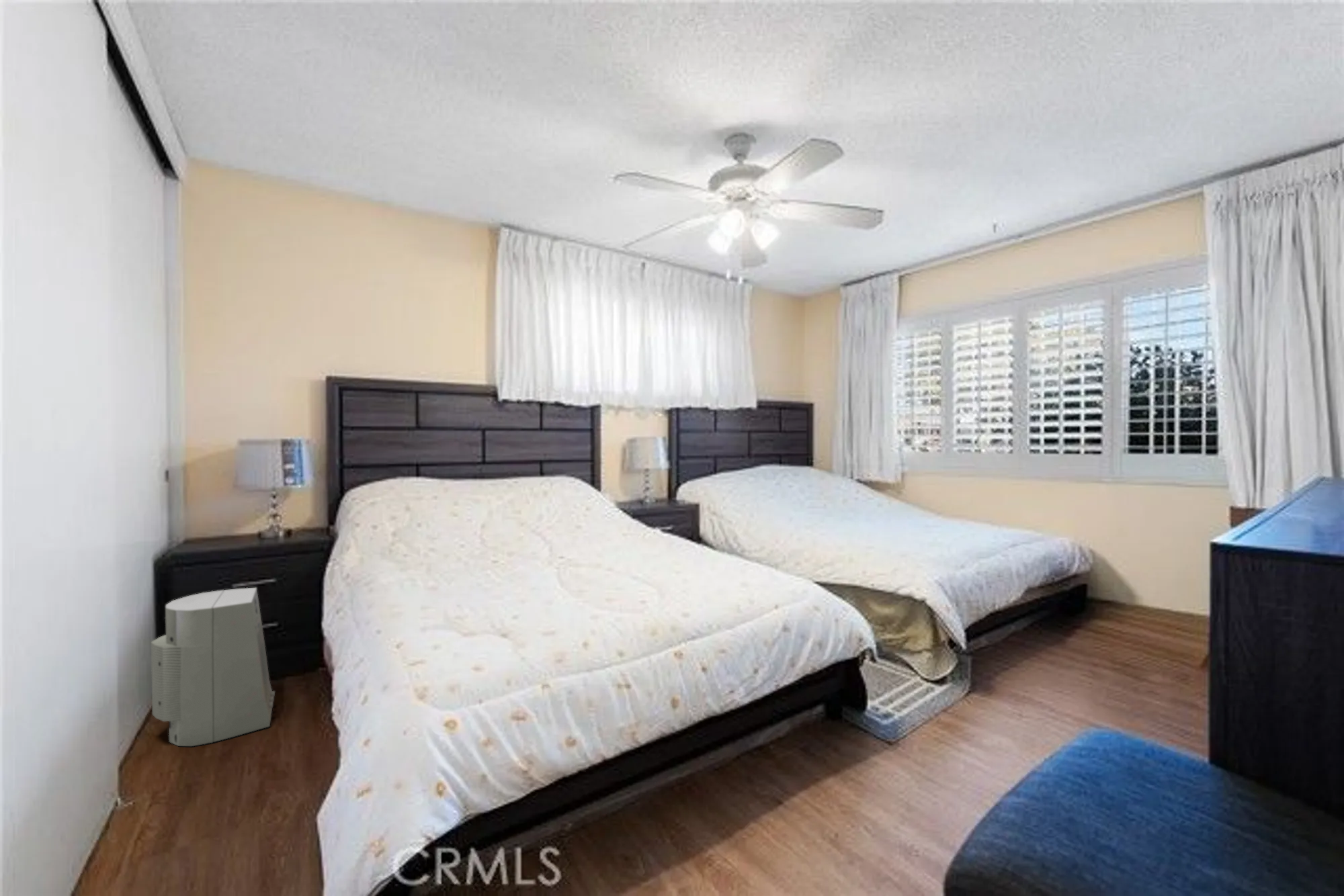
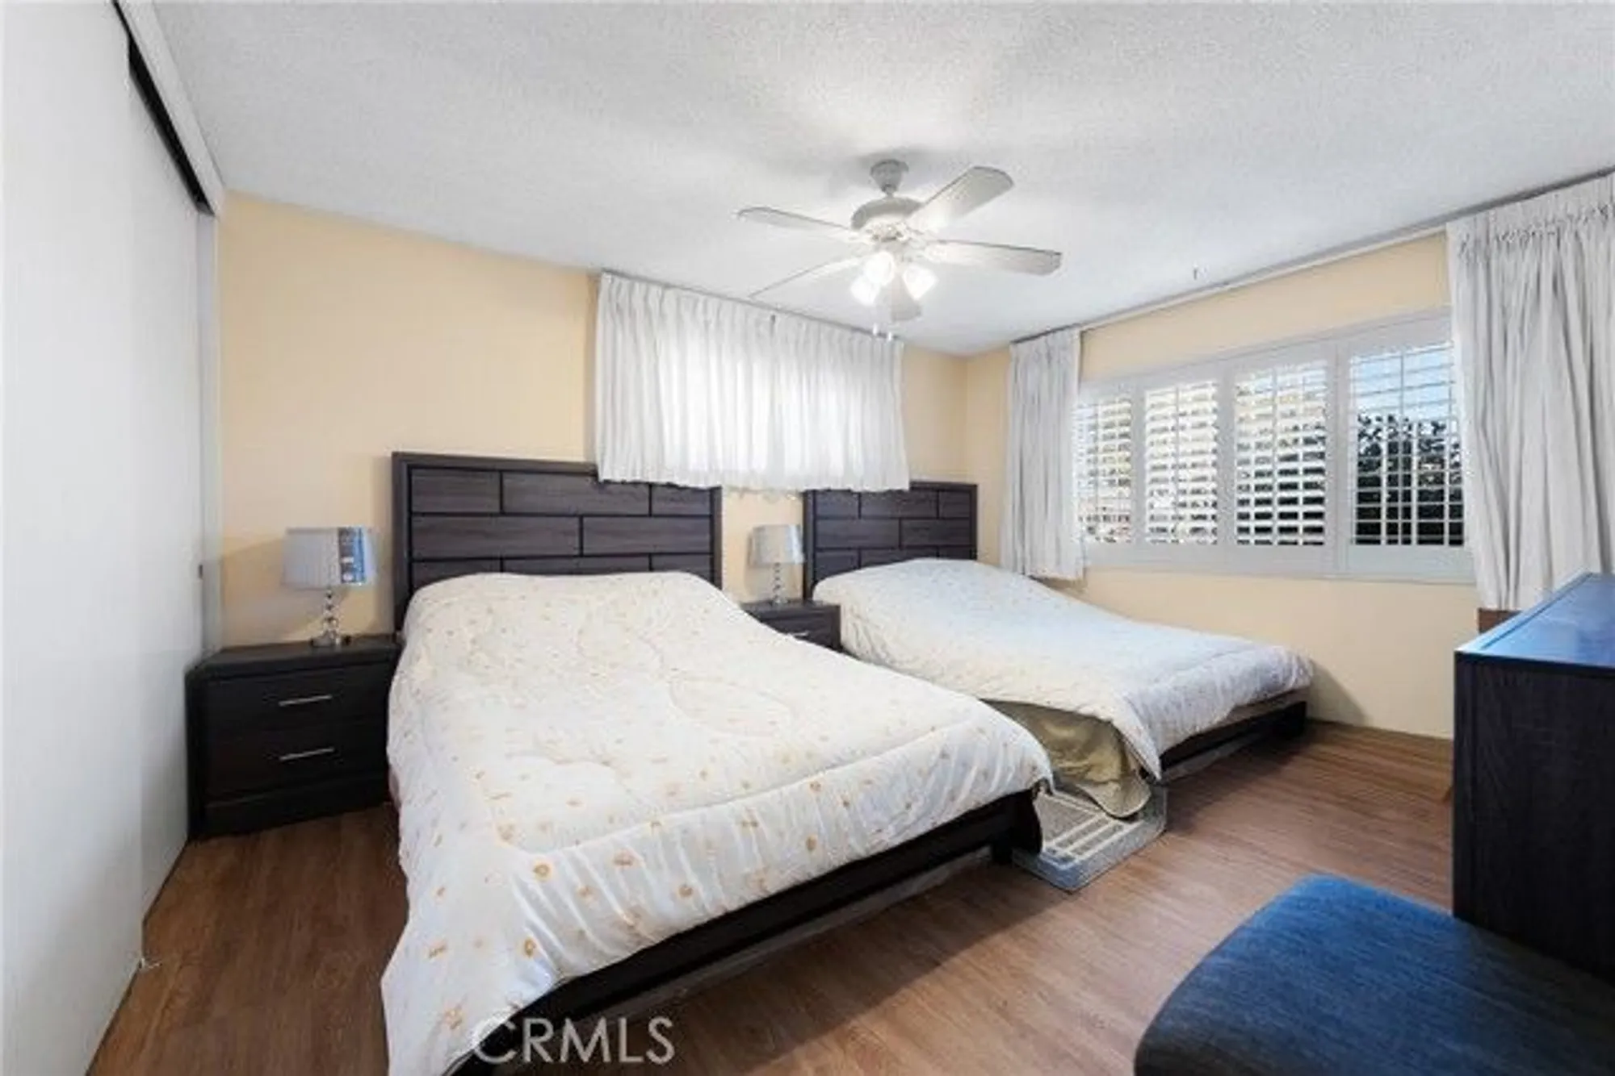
- fan (215, 662)
